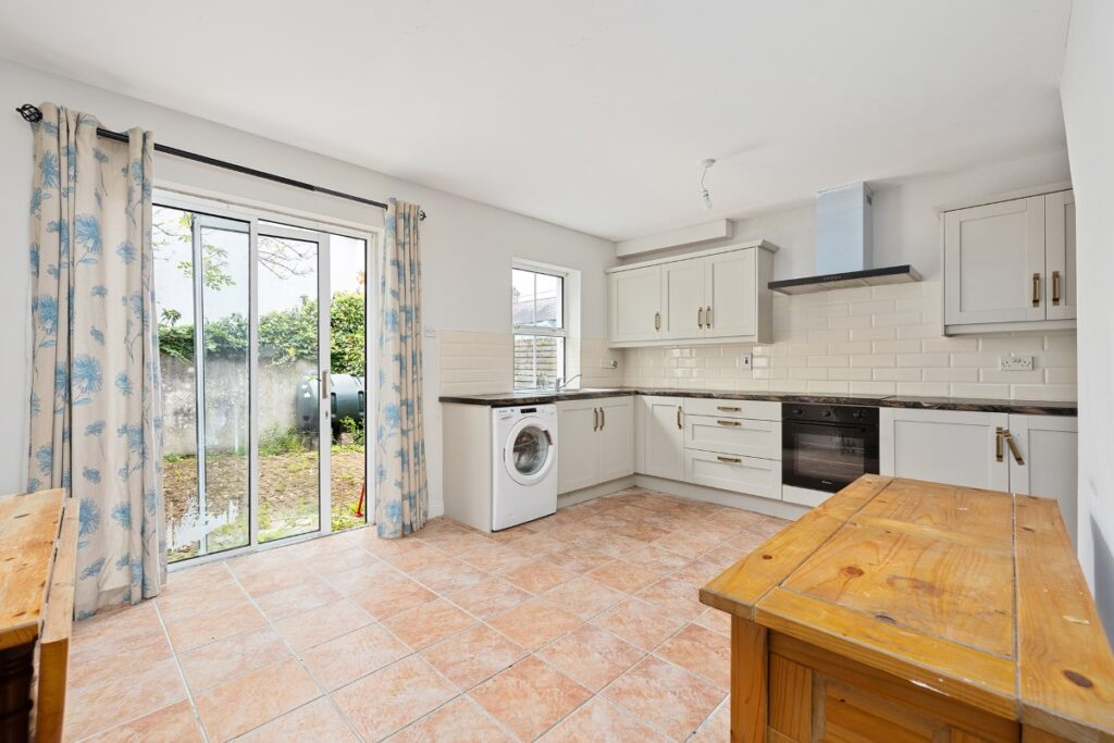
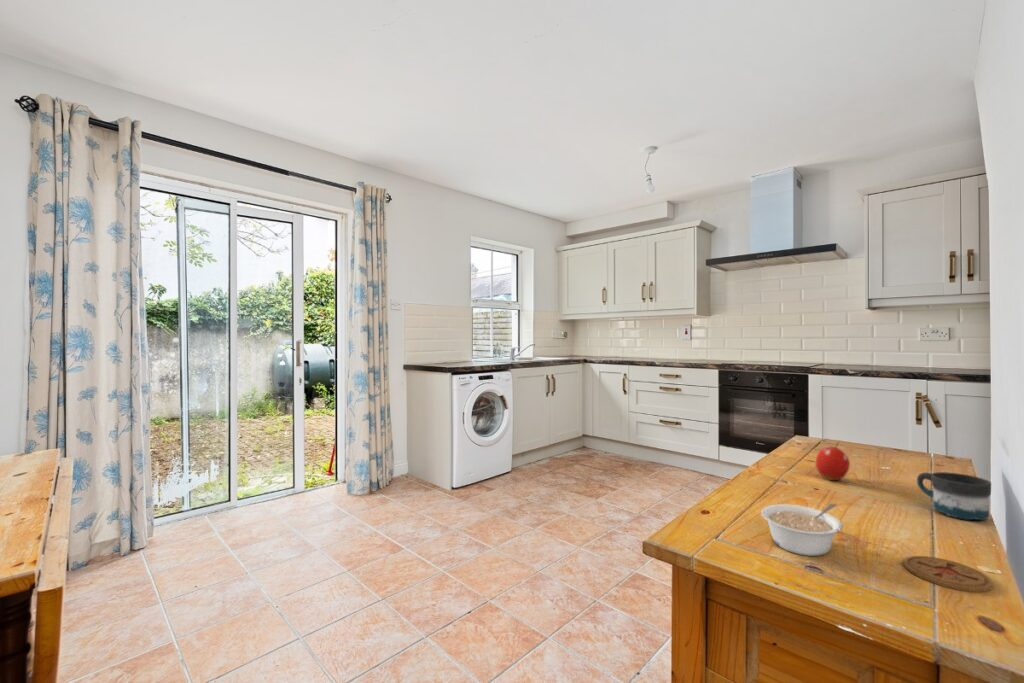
+ mug (953, 495)
+ legume (800, 527)
+ fruit (832, 460)
+ coaster (946, 572)
